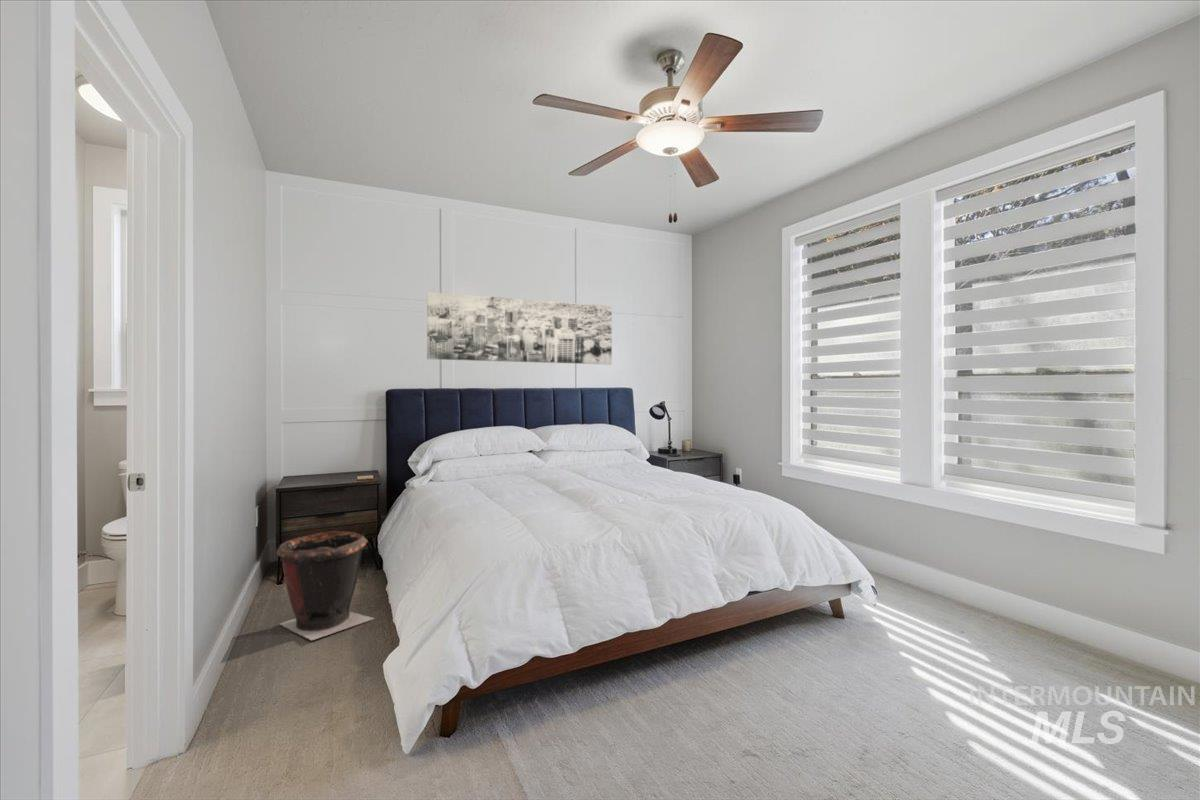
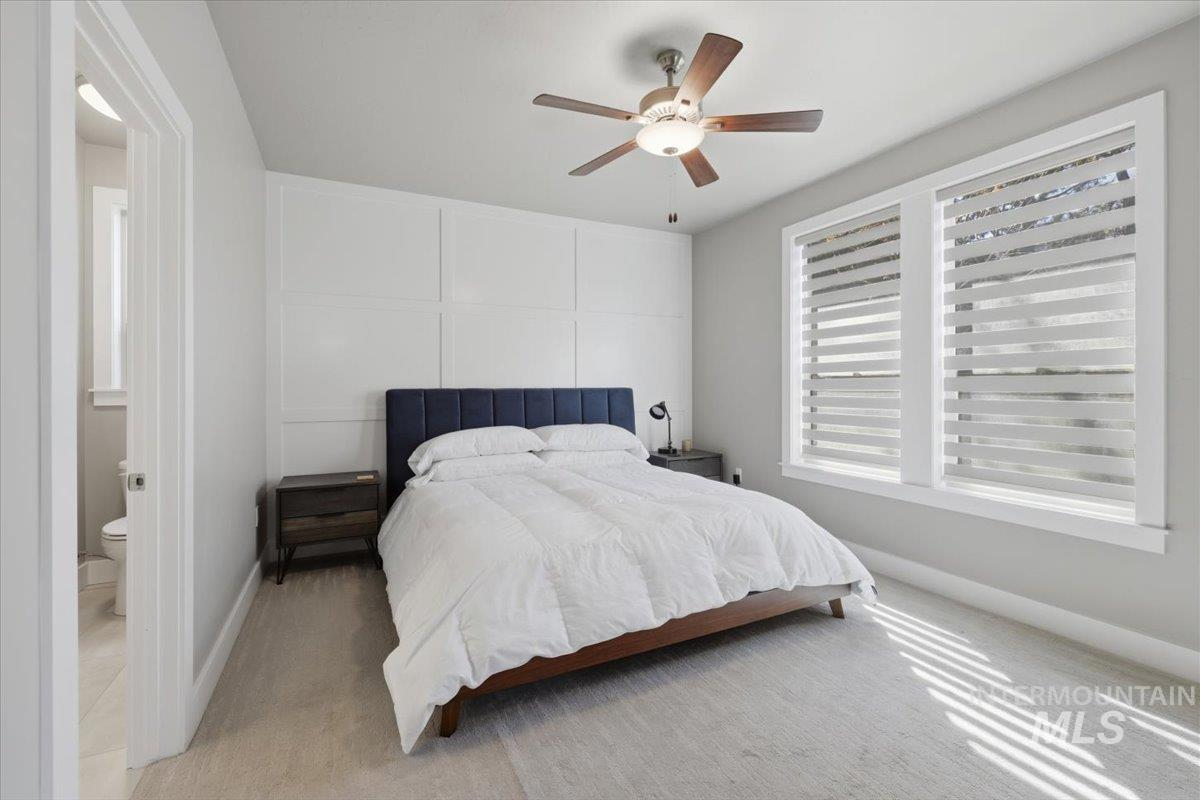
- waste bin (321, 578)
- wall art (525, 330)
